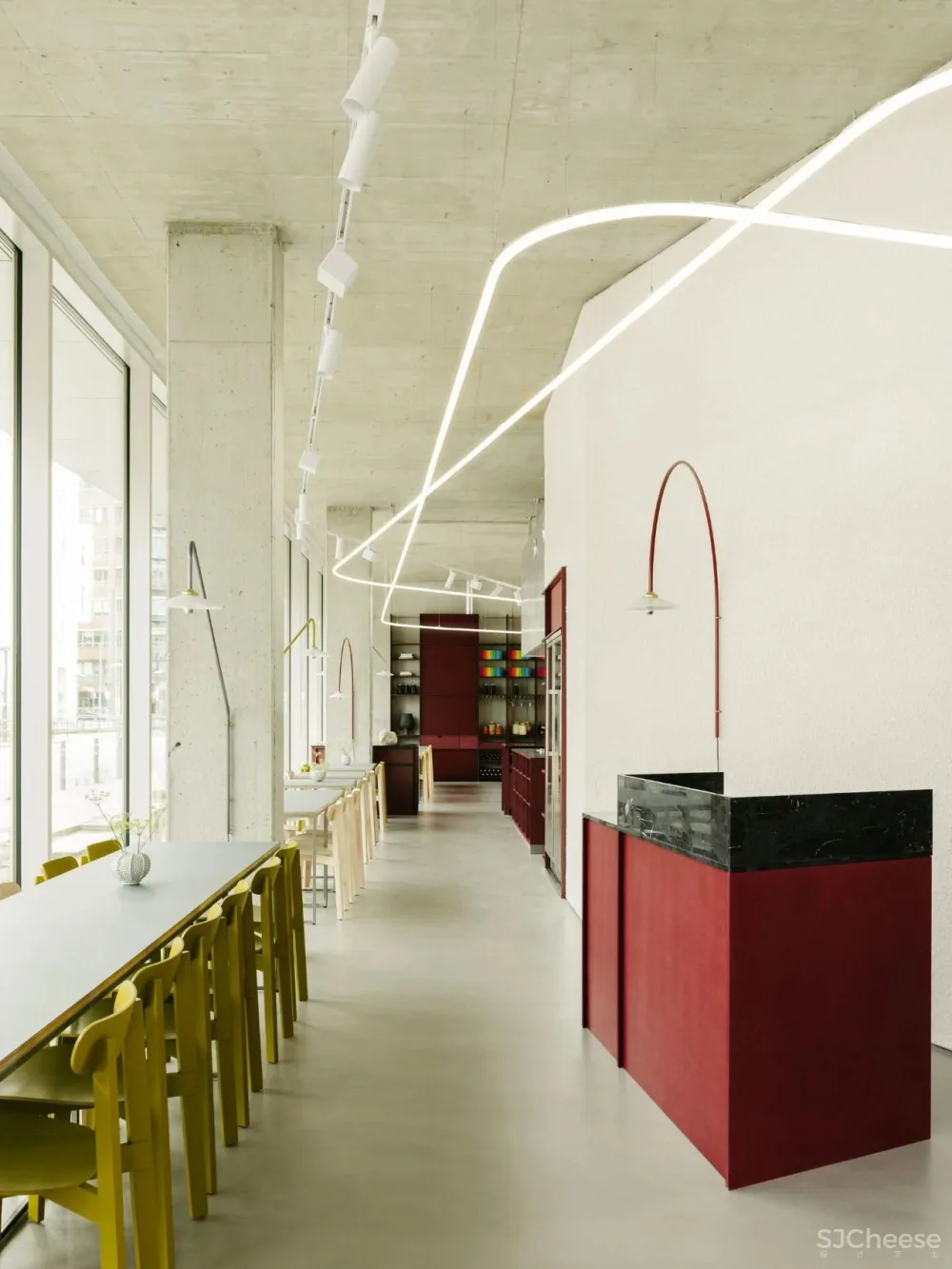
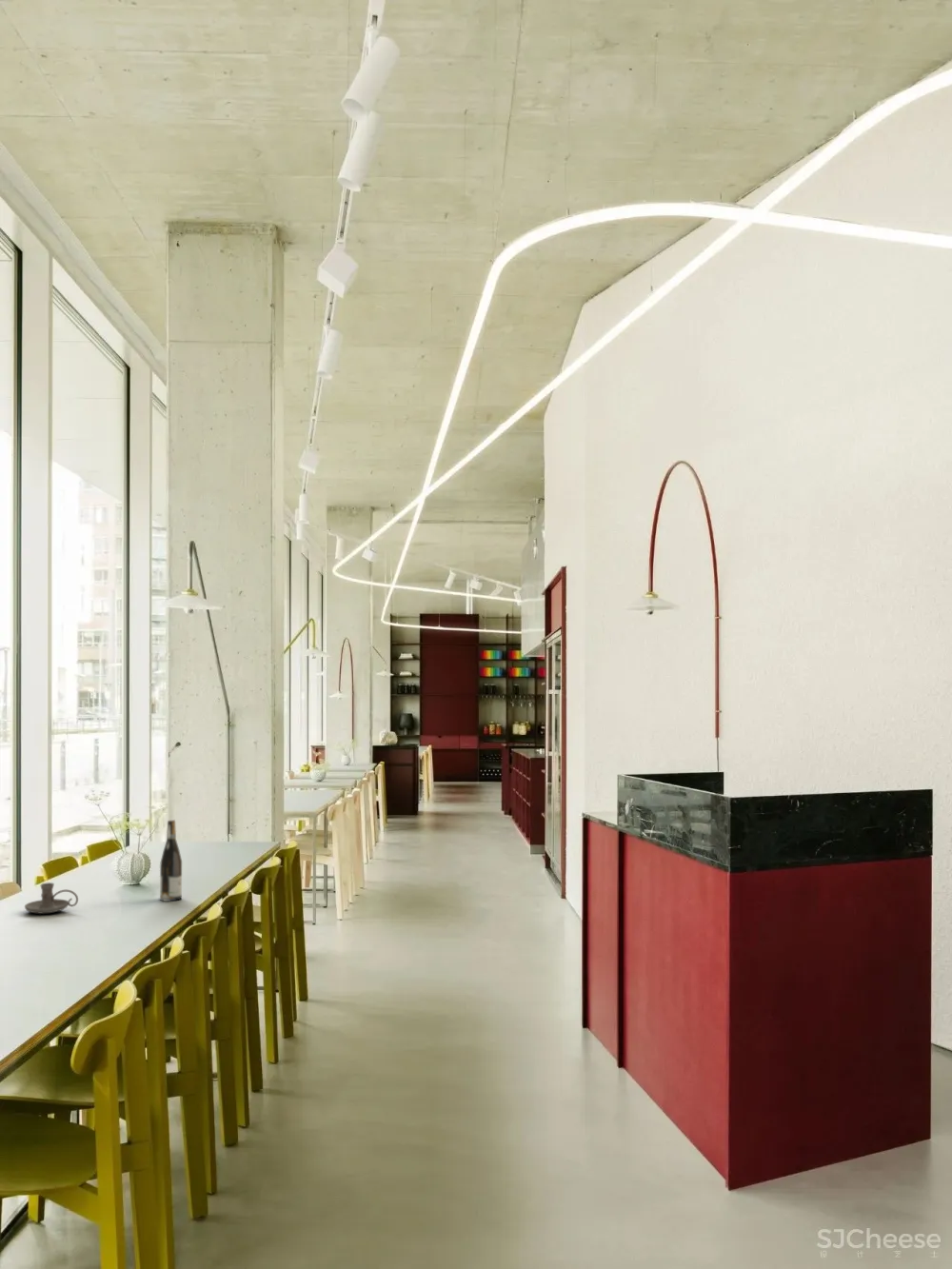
+ candle holder (51, 897)
+ wine bottle (170, 859)
